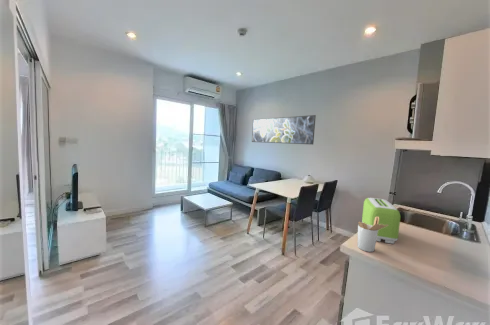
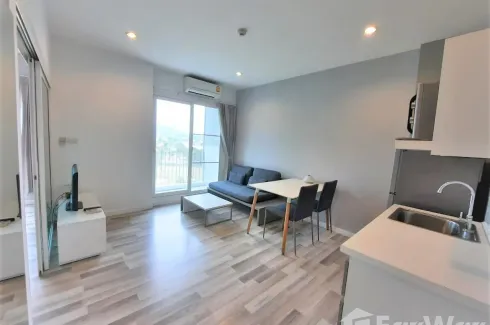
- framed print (279, 130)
- toaster (379, 217)
- utensil holder (371, 234)
